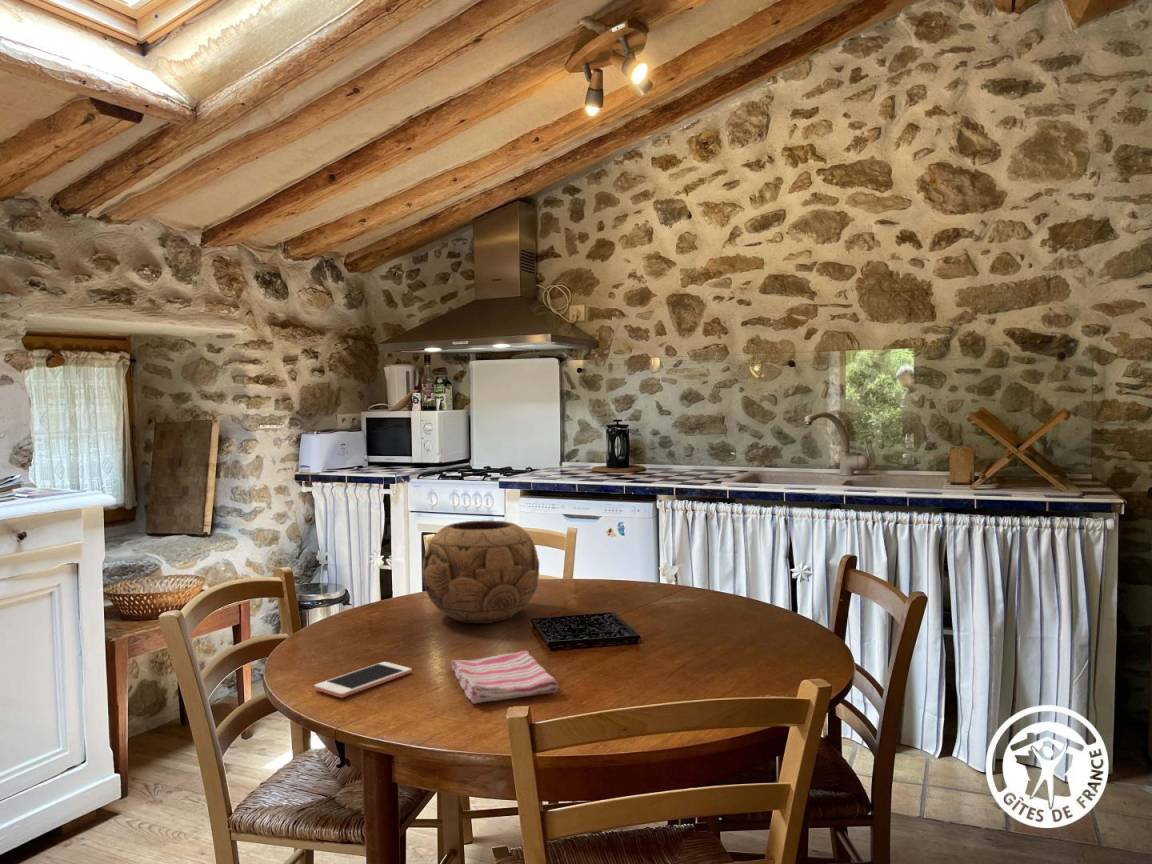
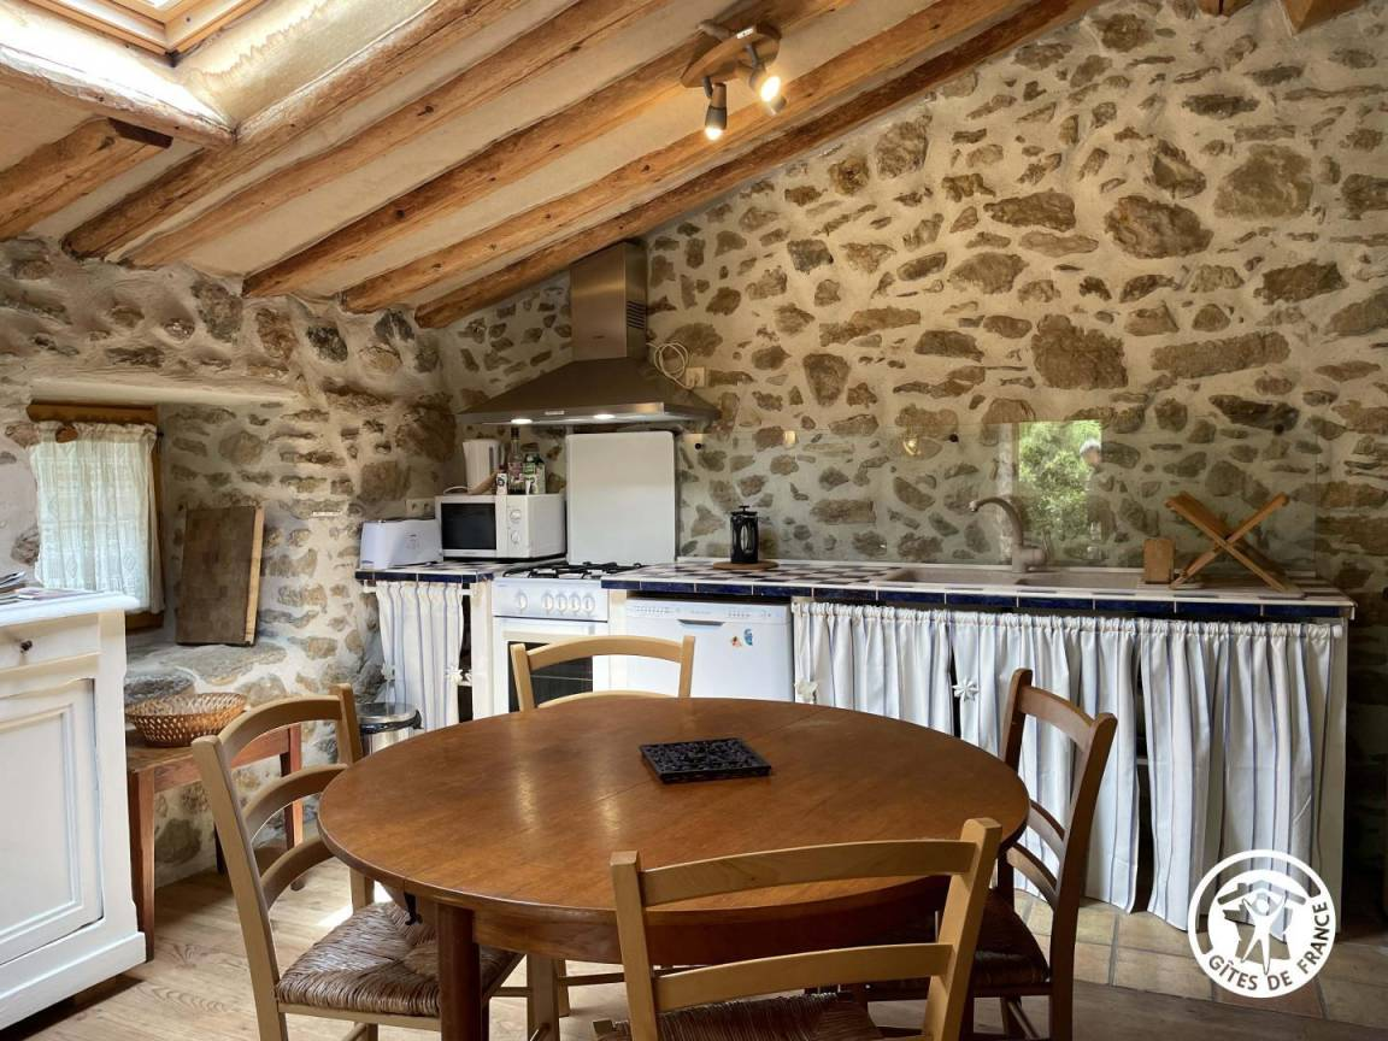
- decorative bowl (481, 570)
- cell phone (364, 678)
- dish towel (502, 672)
